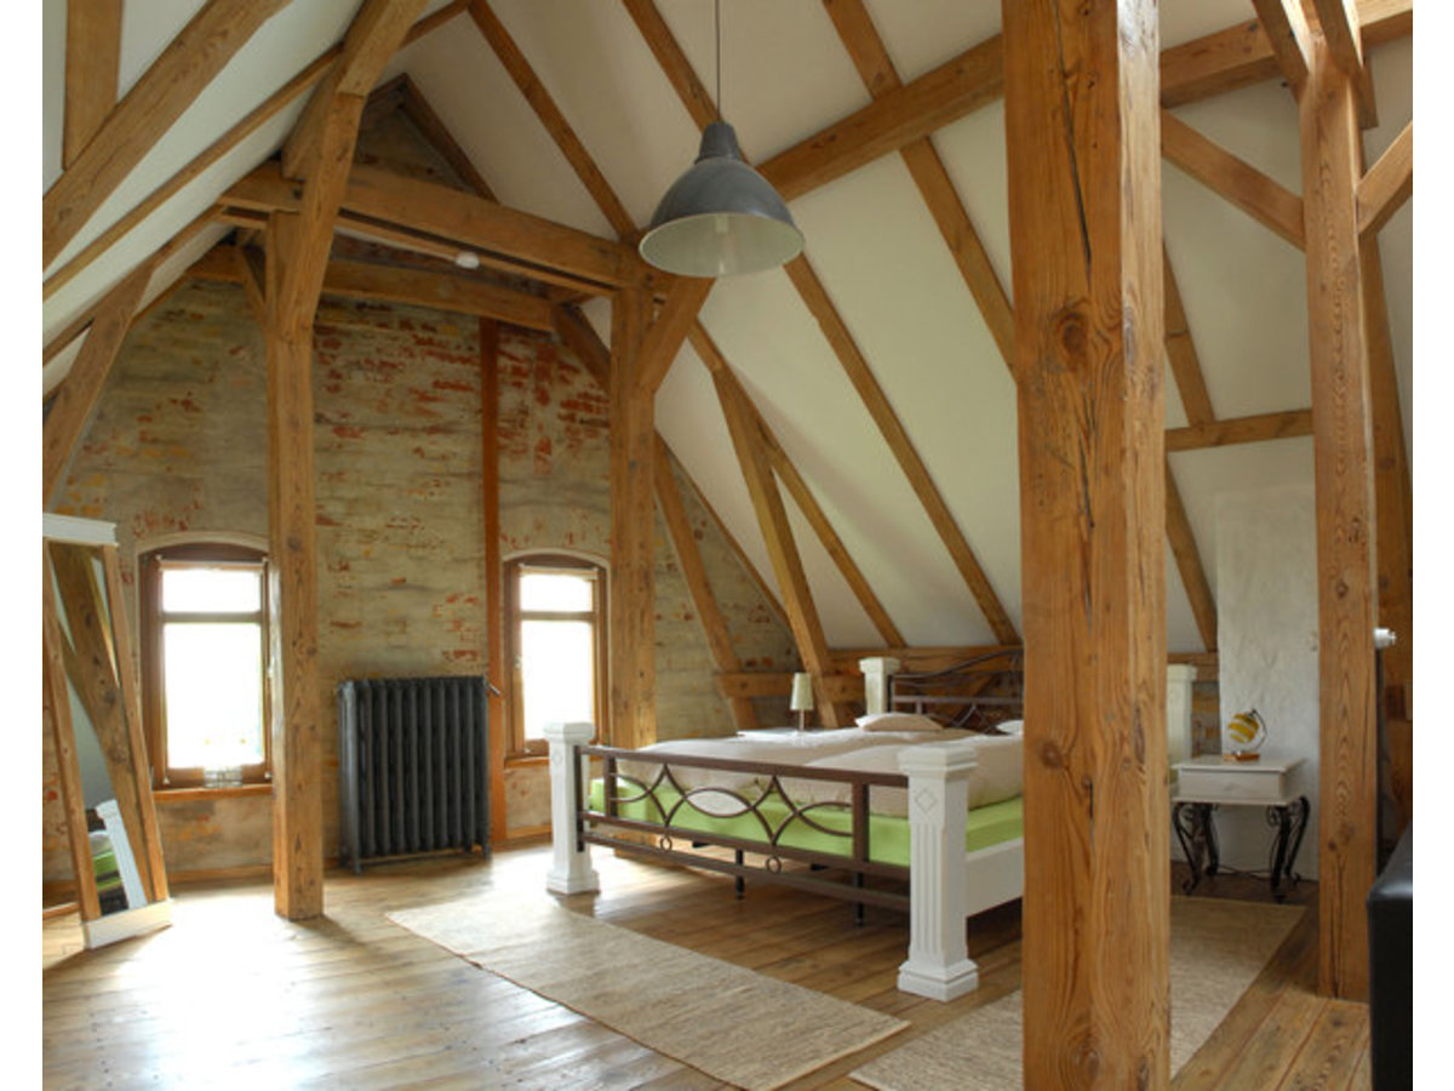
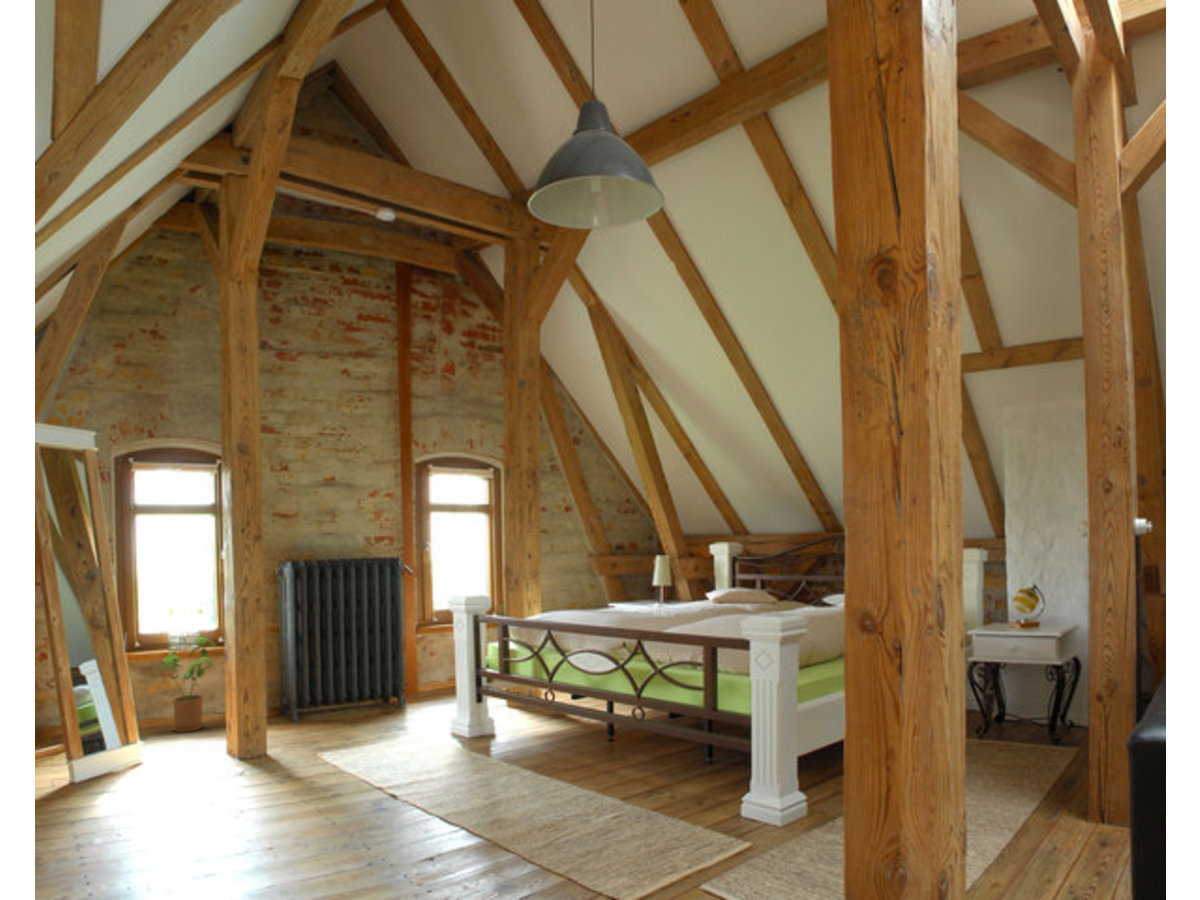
+ house plant (191, 683)
